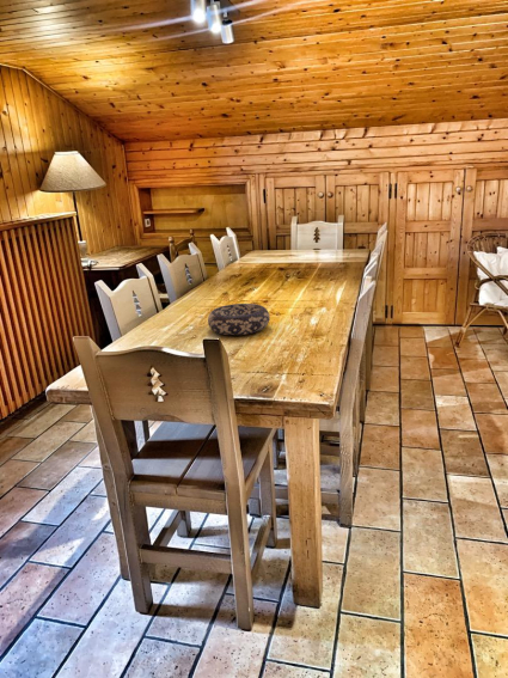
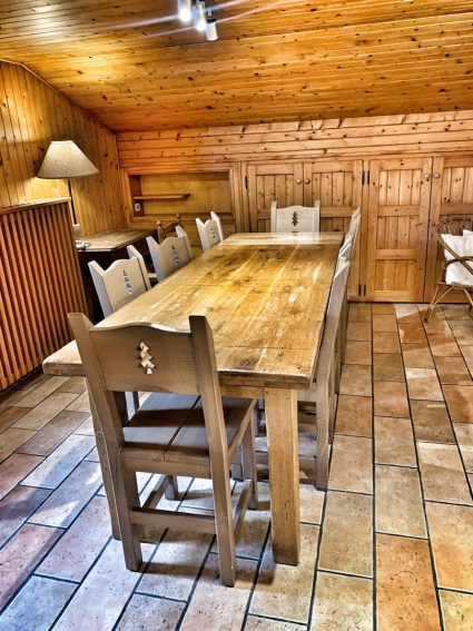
- decorative bowl (238, 318)
